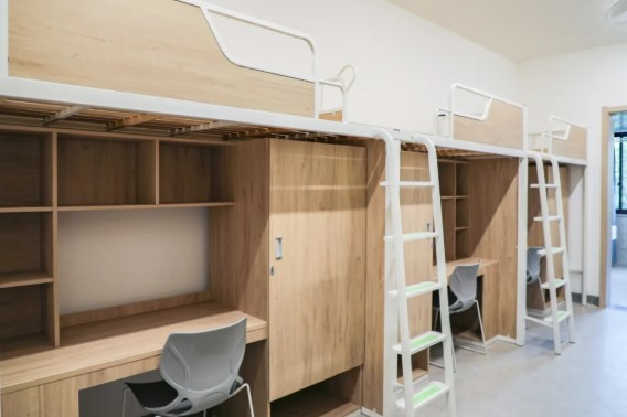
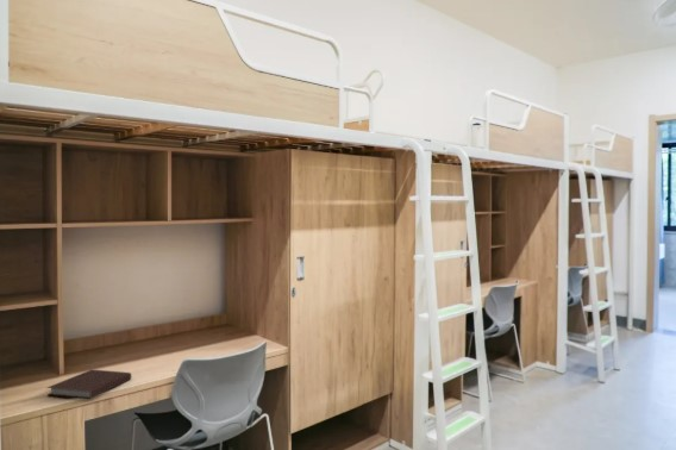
+ notebook (90, 383)
